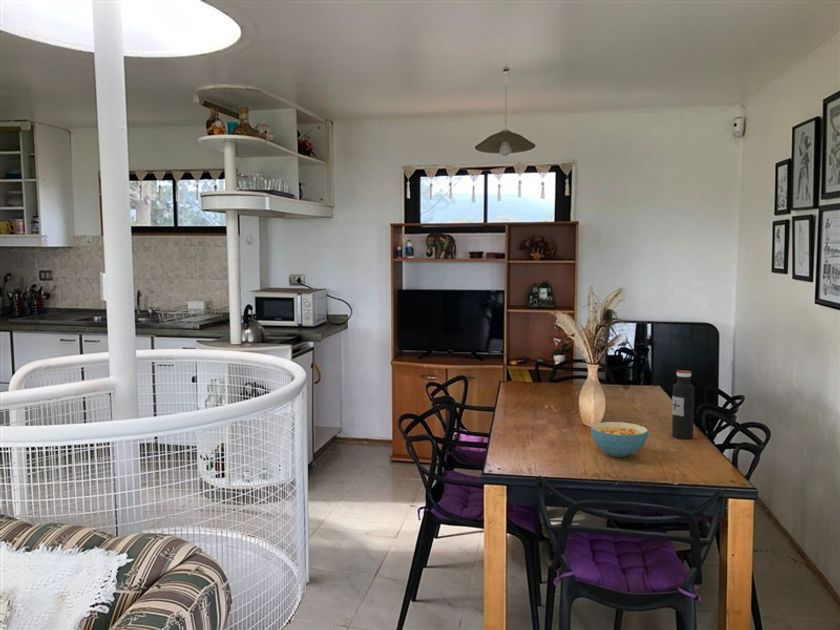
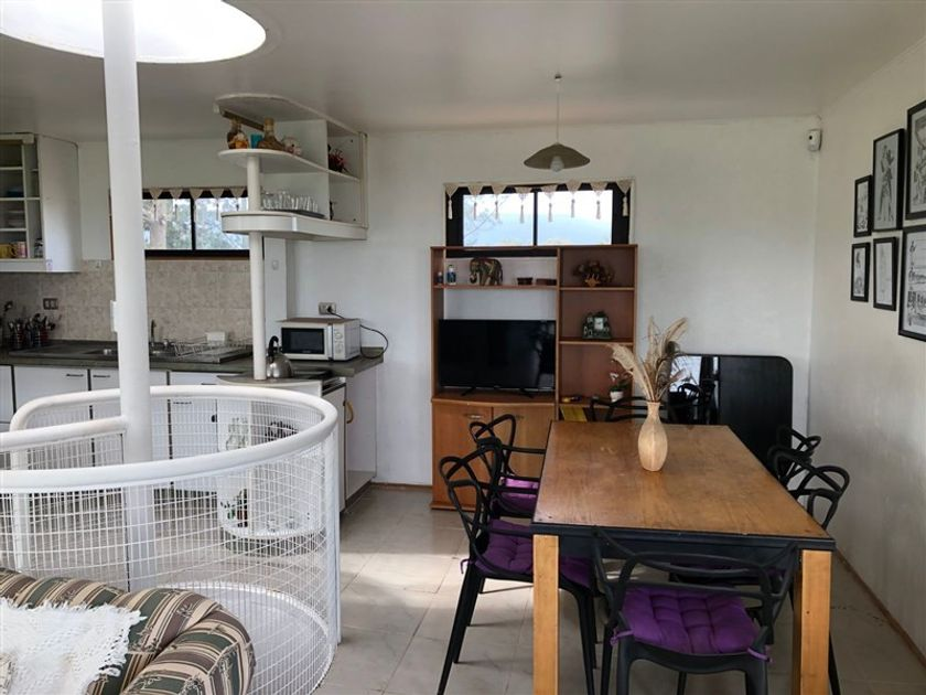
- cereal bowl (618, 441)
- water bottle (683, 403)
